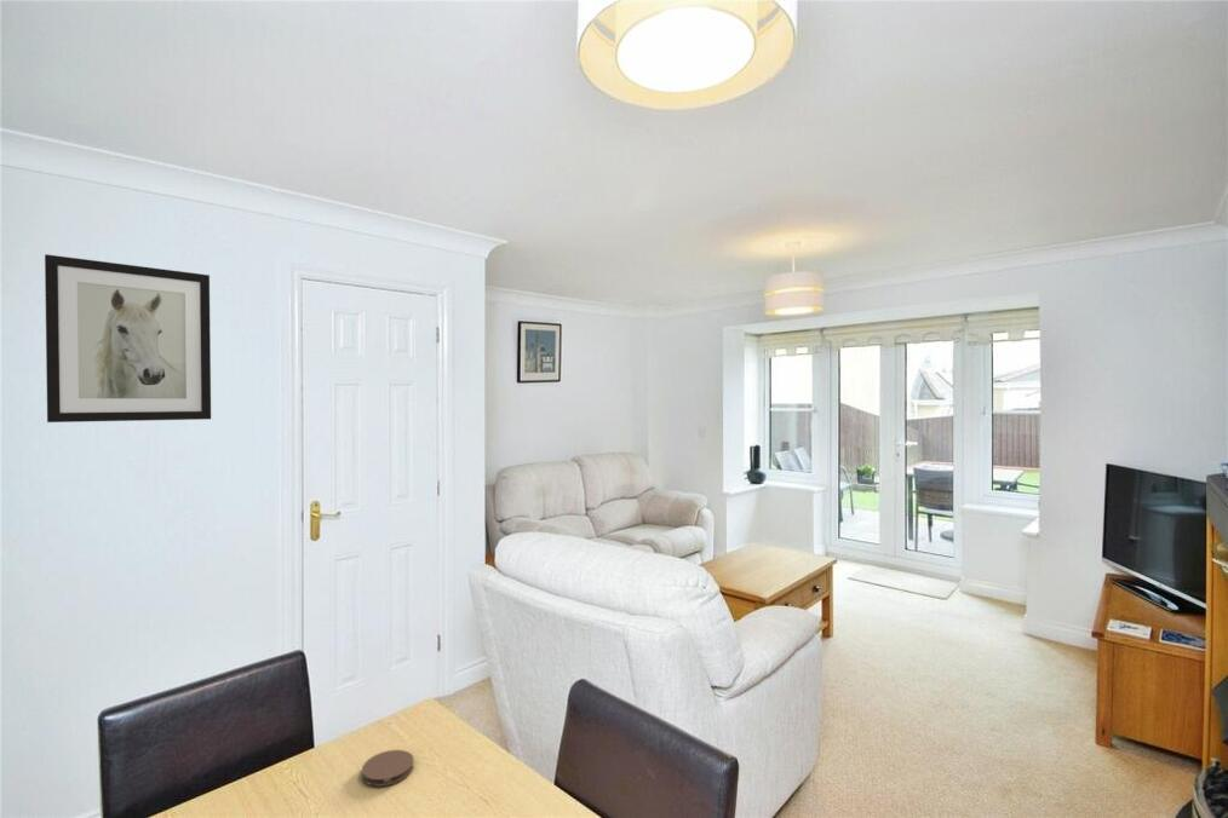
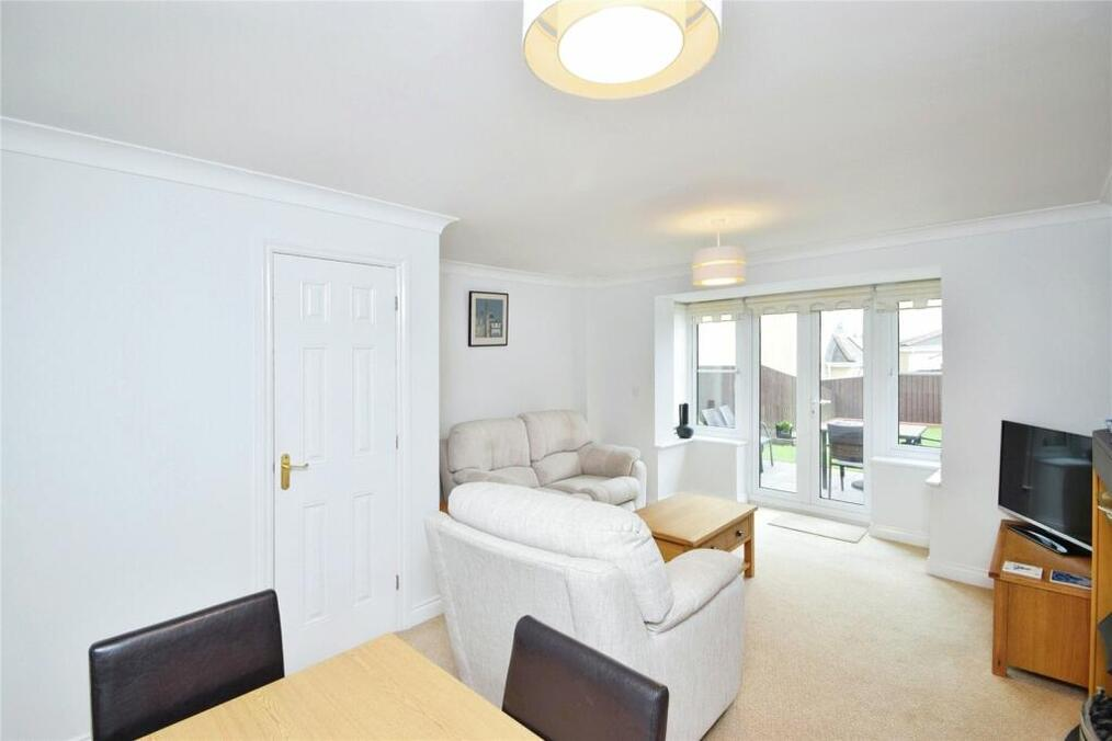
- wall art (133, 342)
- coaster (388, 767)
